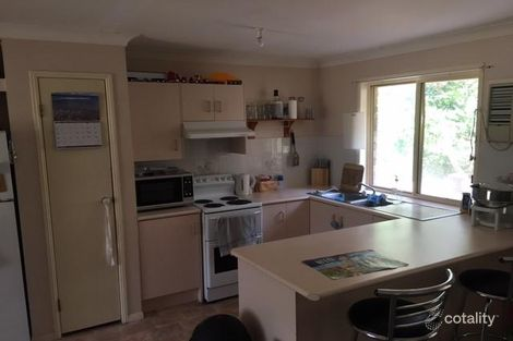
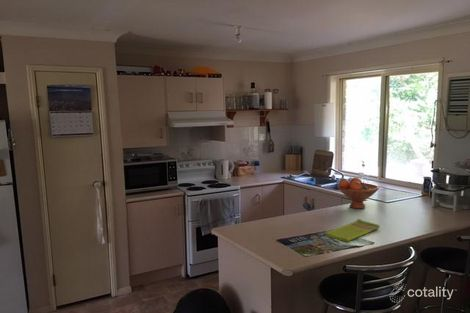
+ dish towel (353, 229)
+ fruit bowl (357, 192)
